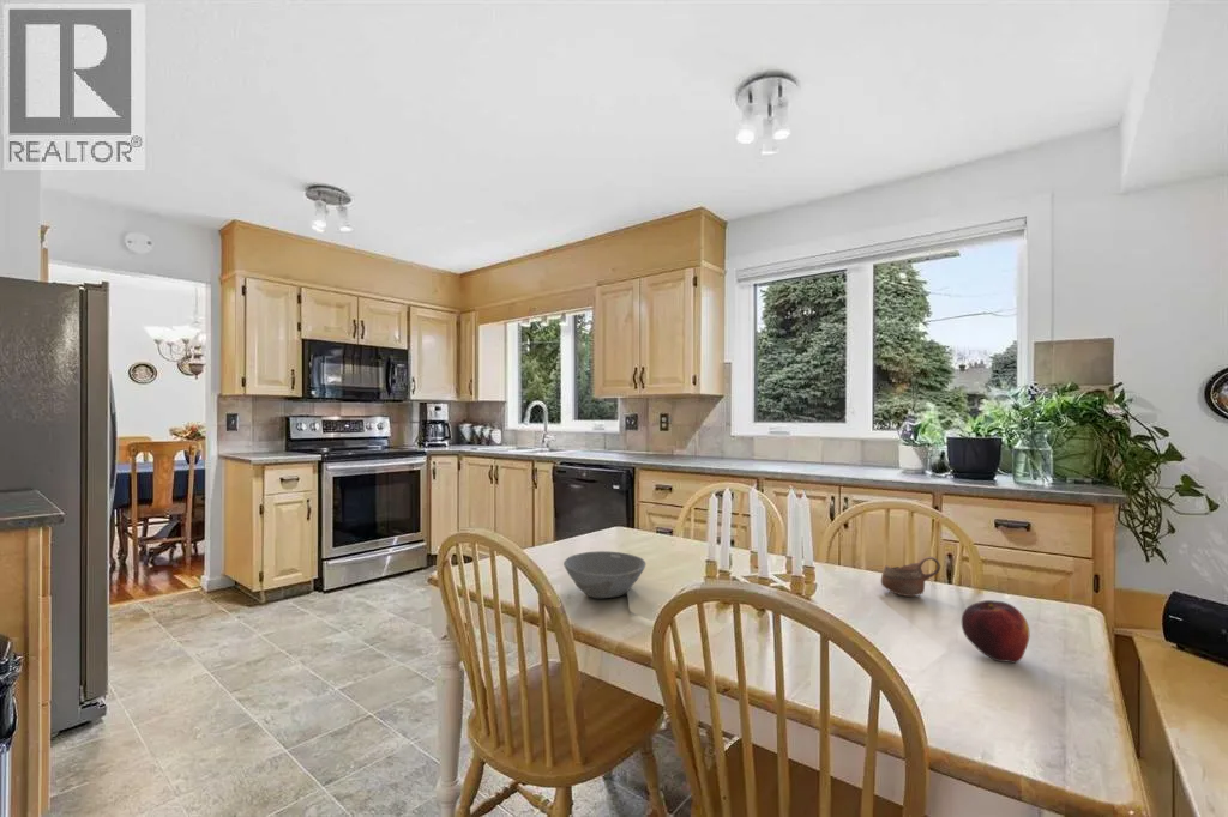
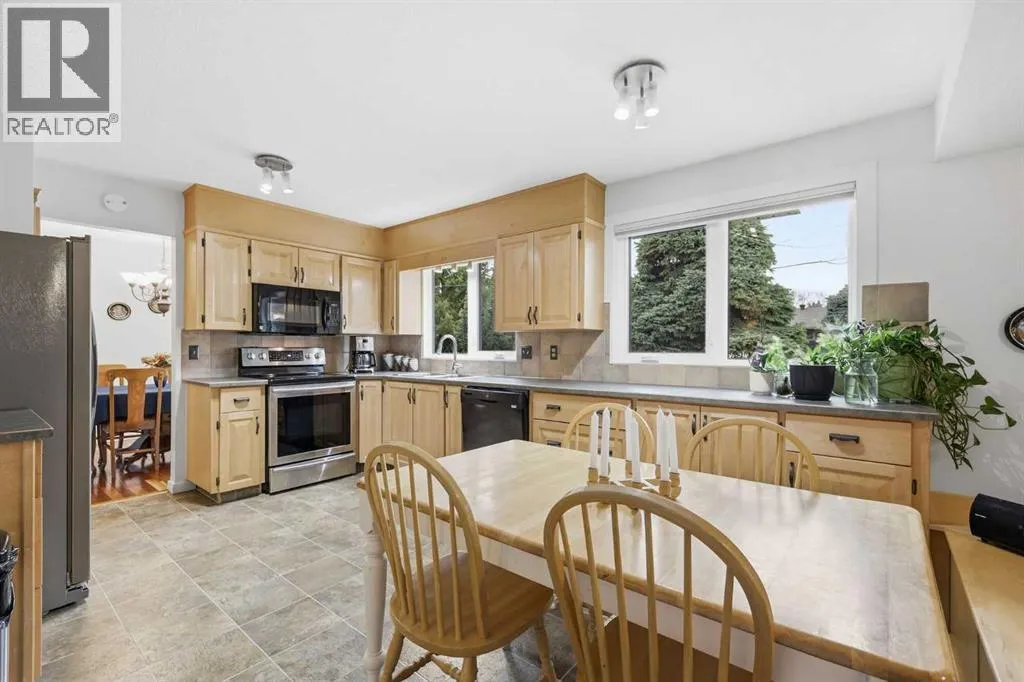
- cup (908, 575)
- bowl (604, 577)
- fruit (994, 629)
